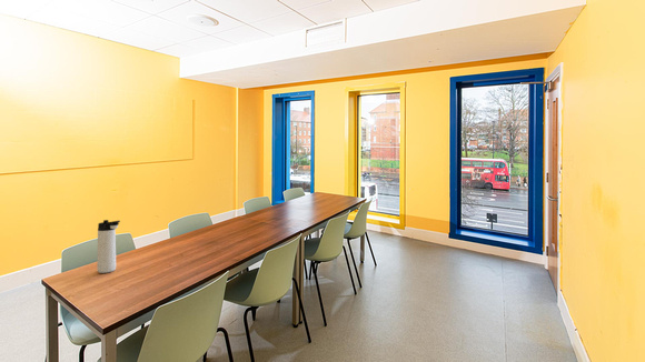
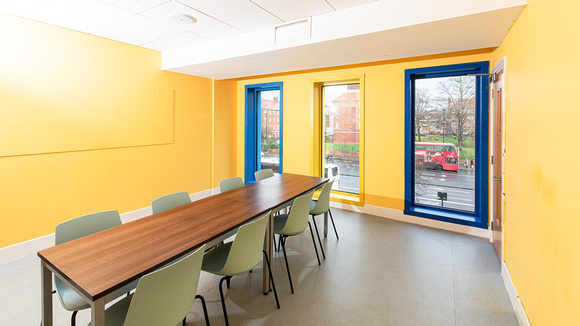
- thermos bottle (109, 245)
